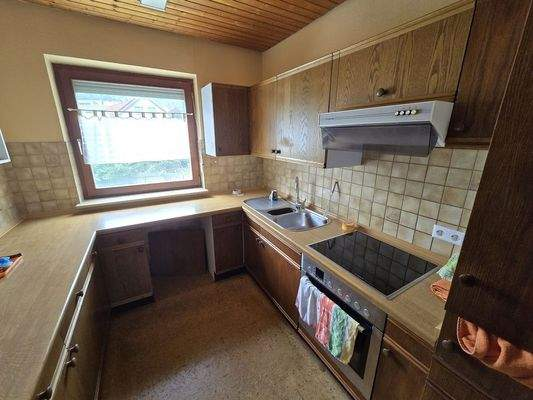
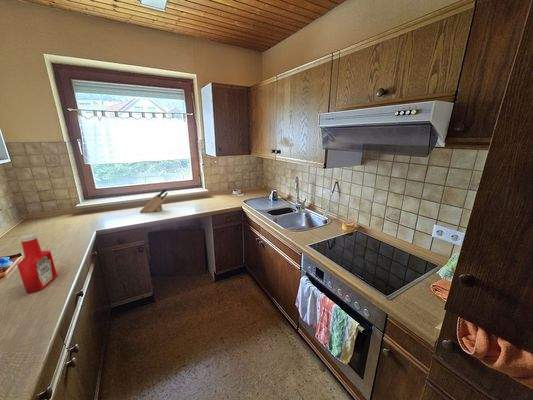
+ soap bottle (35, 260)
+ knife block (154, 200)
